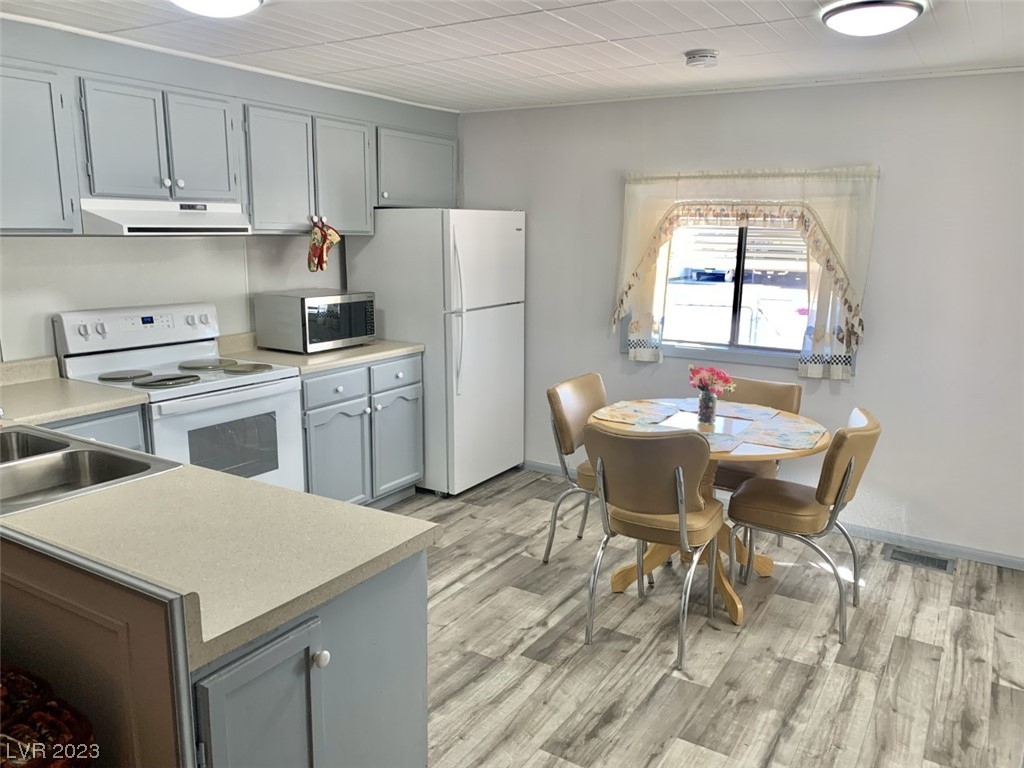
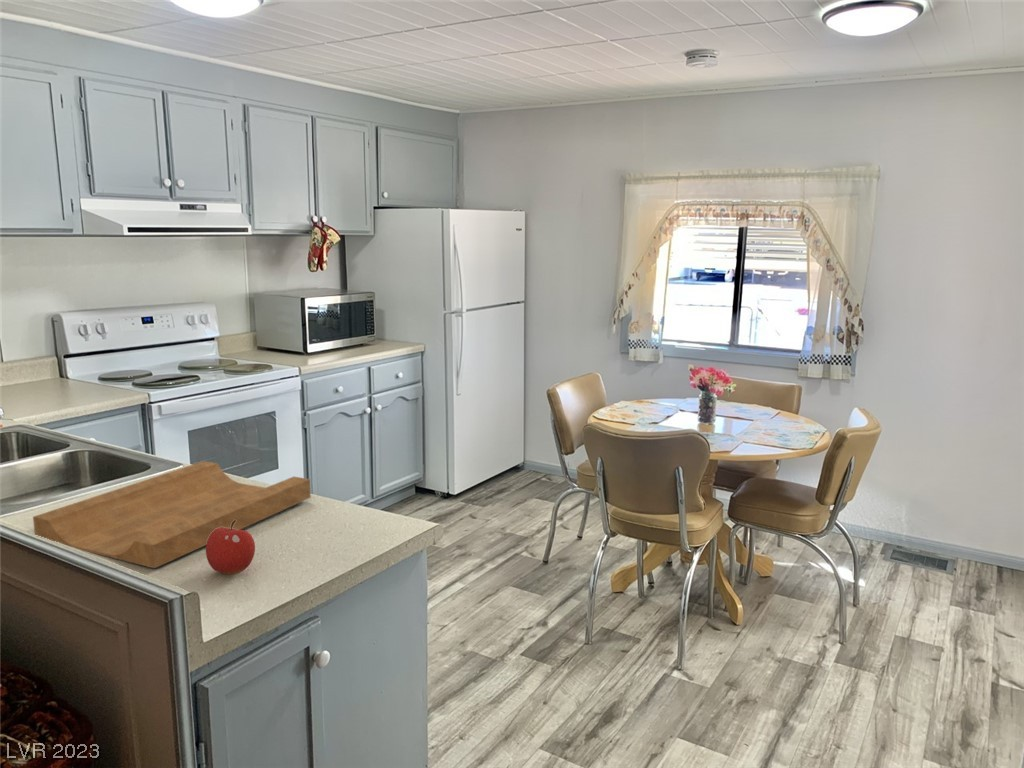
+ cutting board (182, 506)
+ fruit (229, 547)
